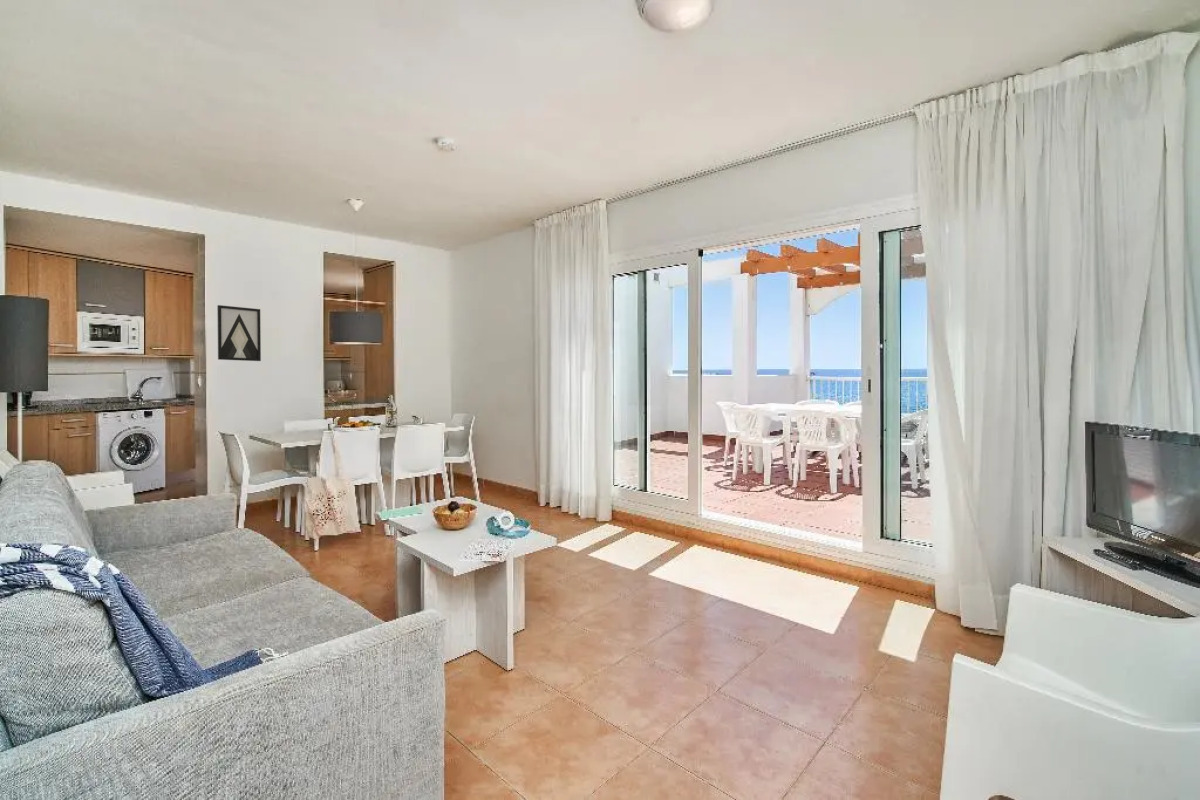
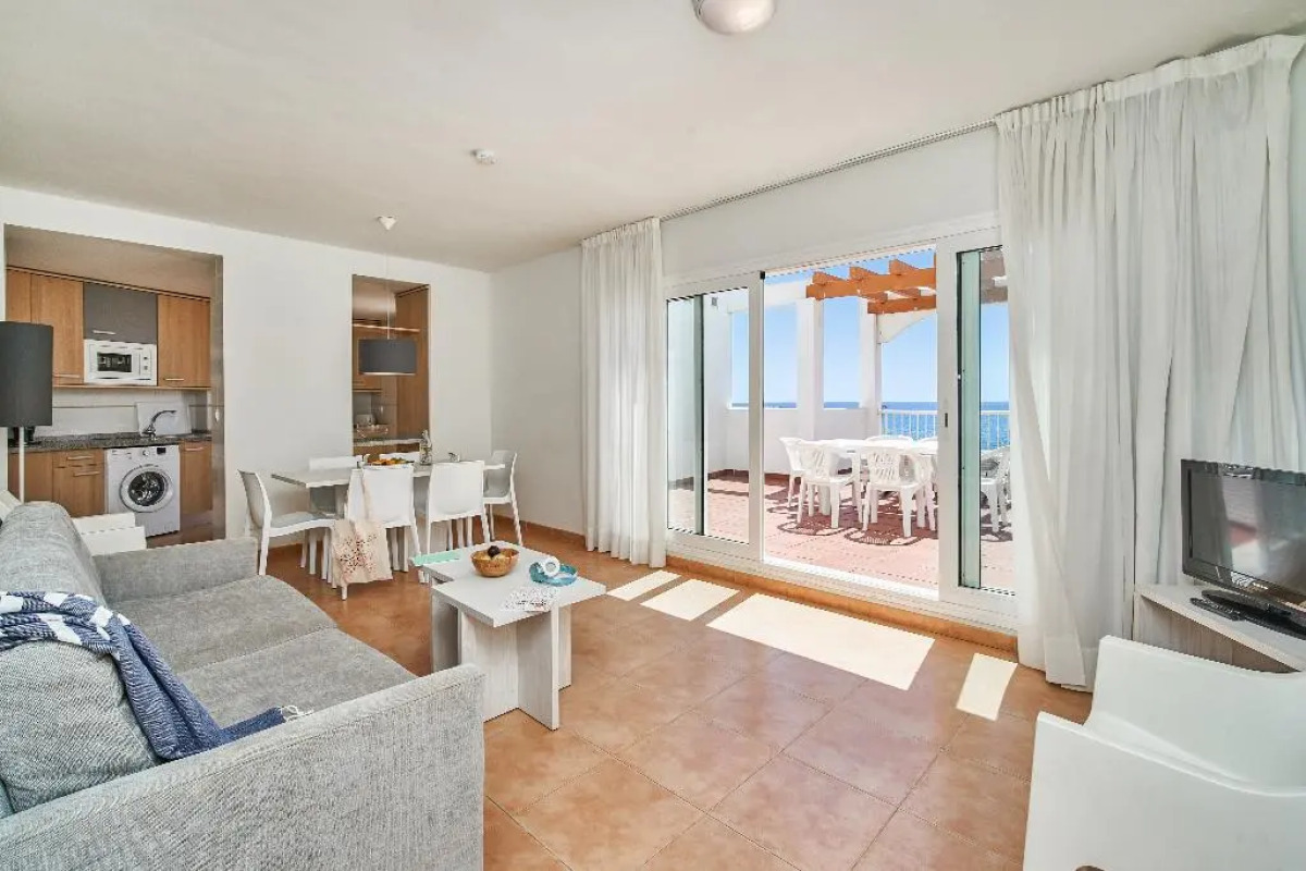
- wall art (239, 333)
